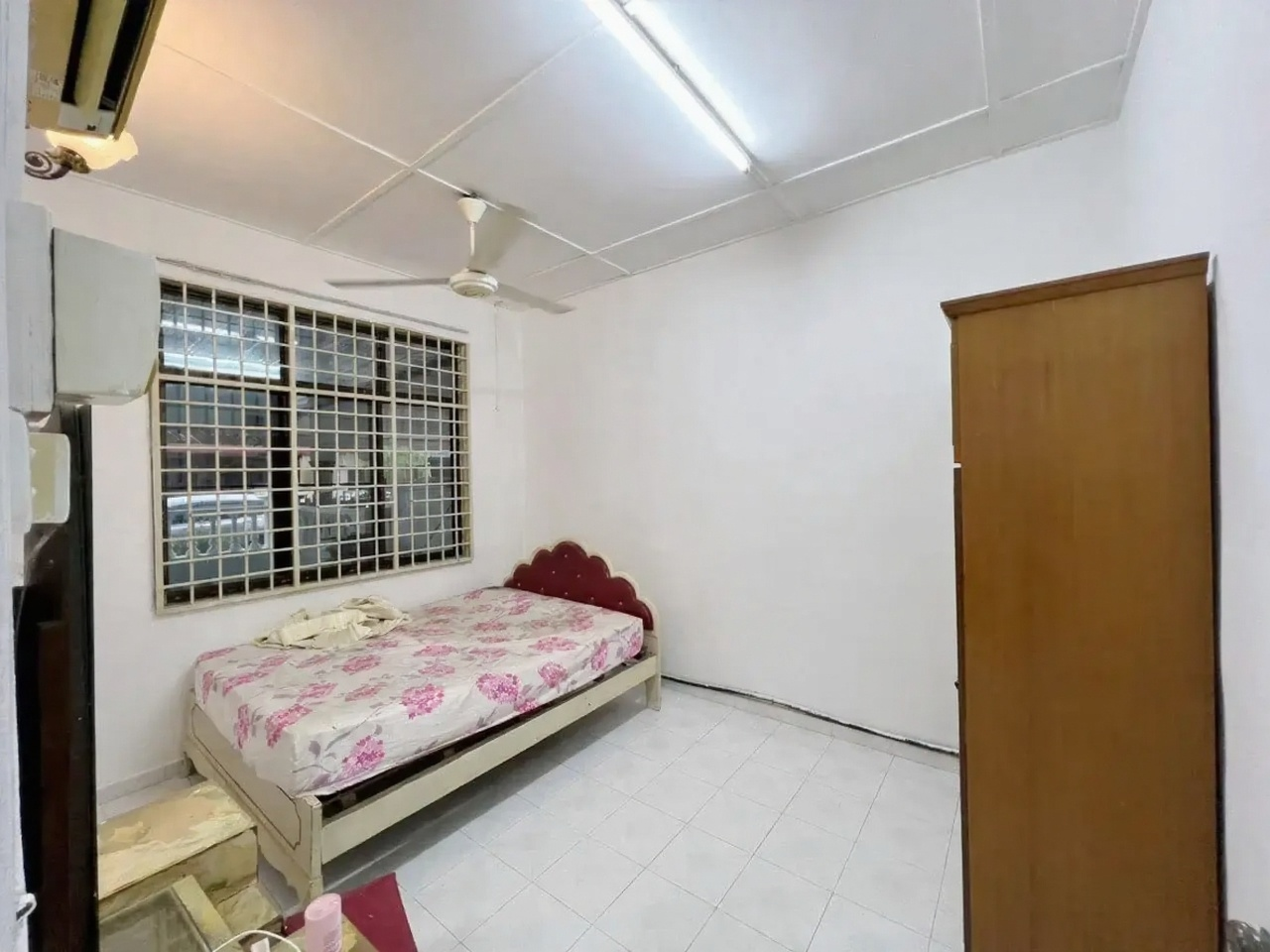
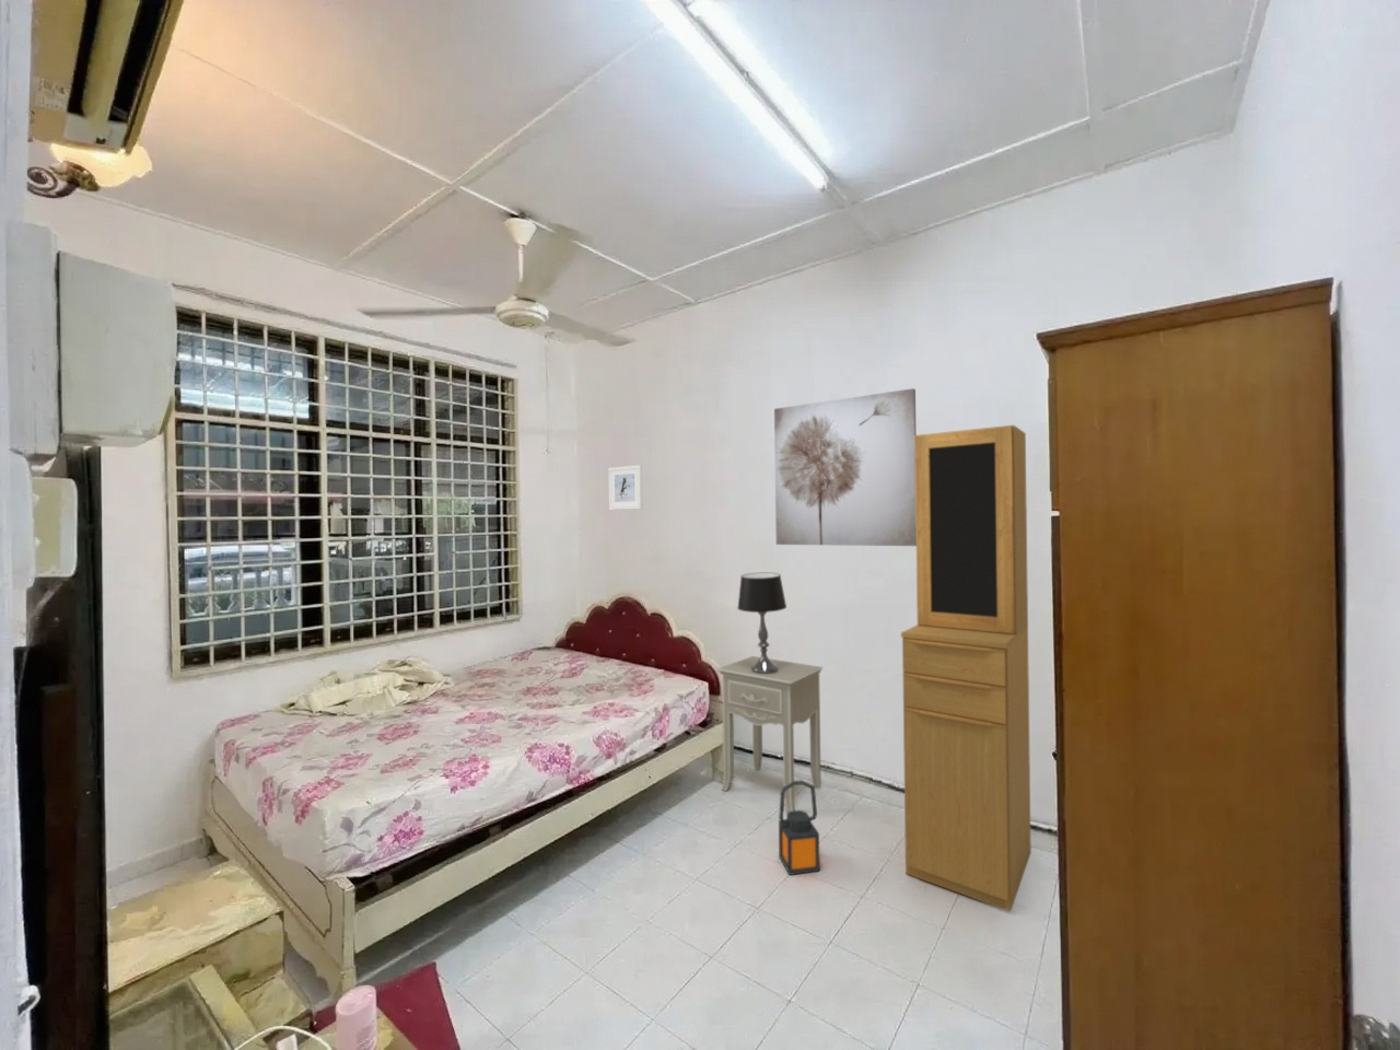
+ wall art (840, 472)
+ nightstand (769, 722)
+ table lamp (764, 622)
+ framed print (625, 488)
+ lantern (797, 822)
+ cupboard (966, 647)
